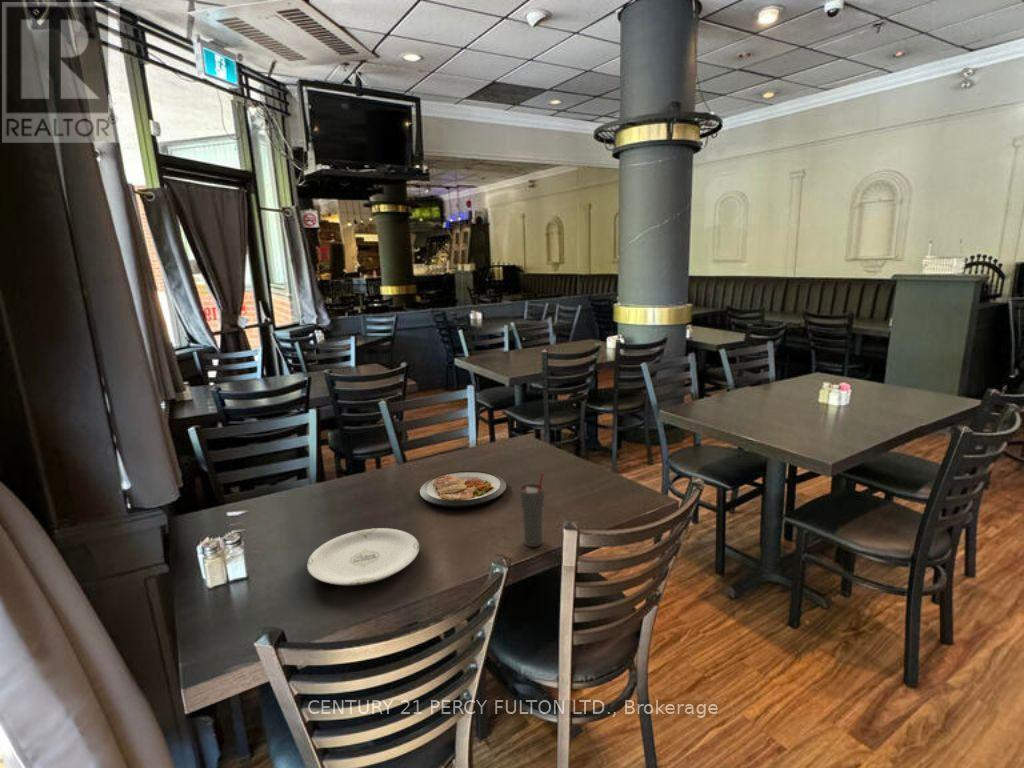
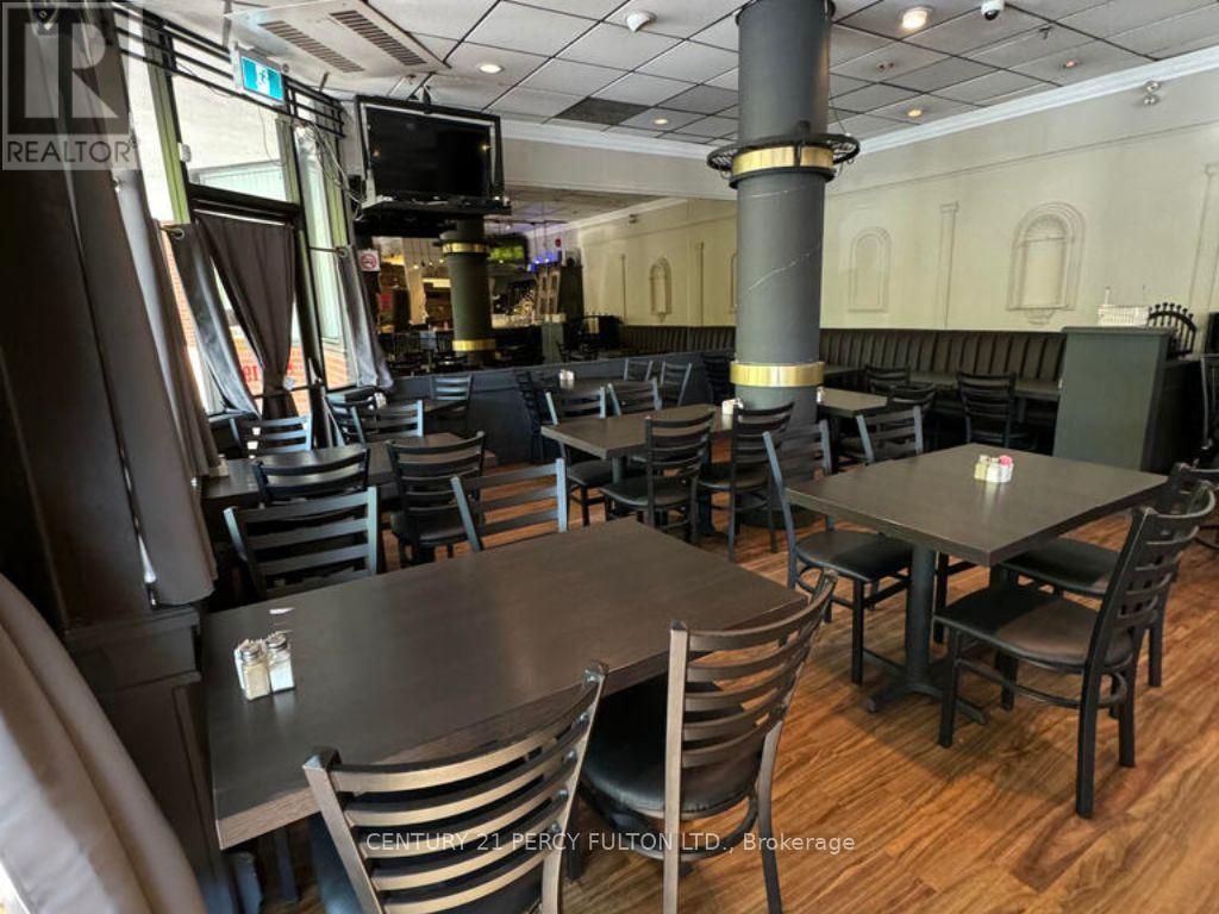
- plate (364, 557)
- dish (463, 485)
- cup (532, 507)
